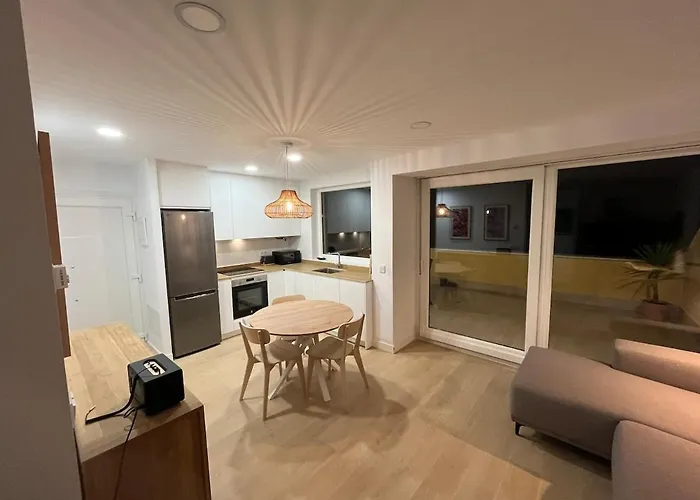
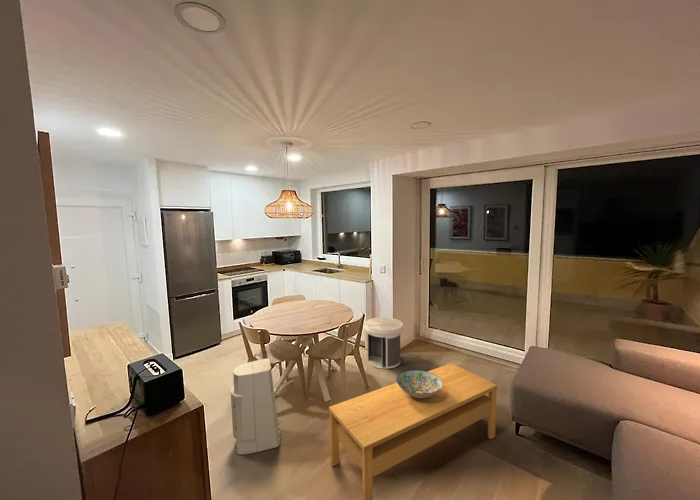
+ coffee table (417, 422)
+ decorative bowl (419, 387)
+ air purifier (255, 404)
+ revolving door (383, 342)
